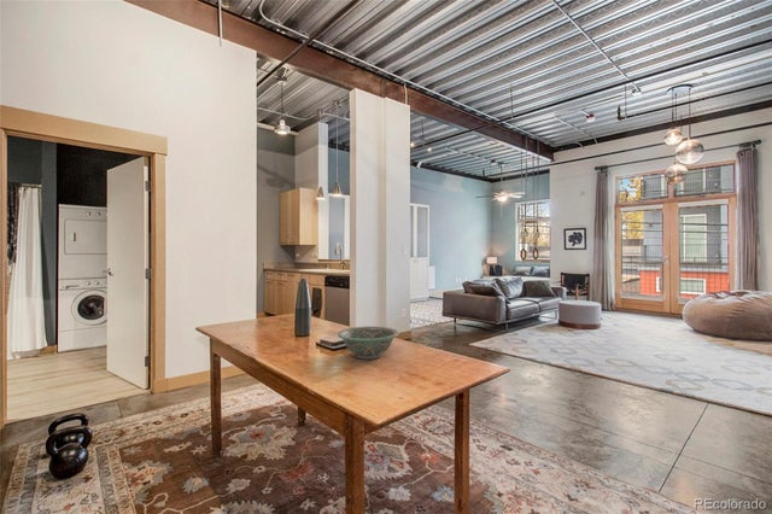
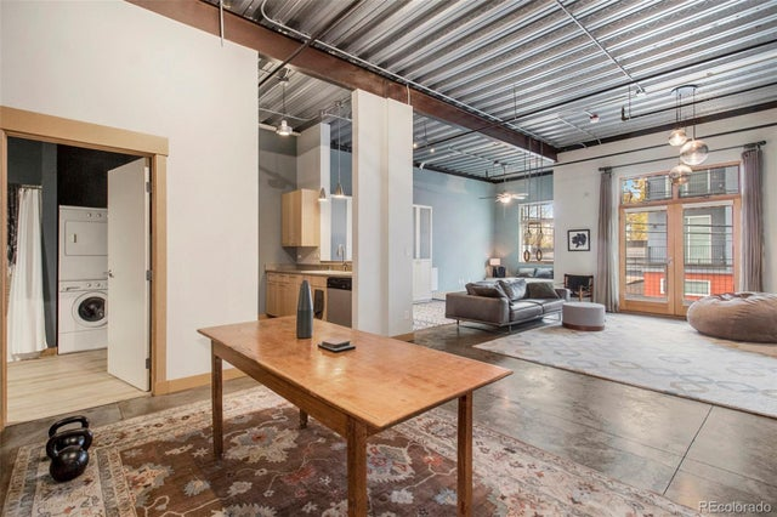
- decorative bowl (368, 344)
